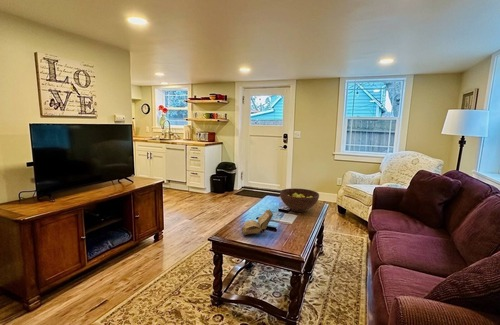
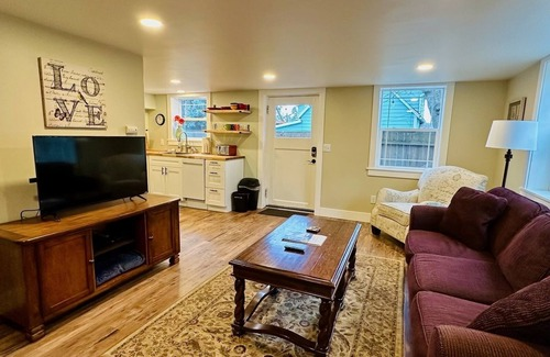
- fruit bowl (298, 201)
- book (256, 222)
